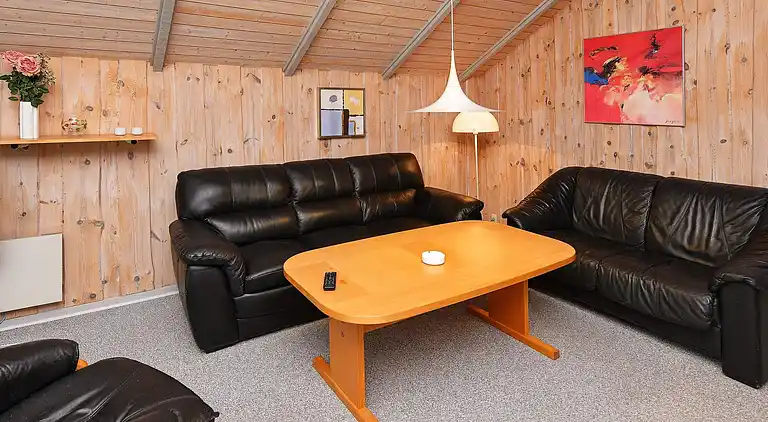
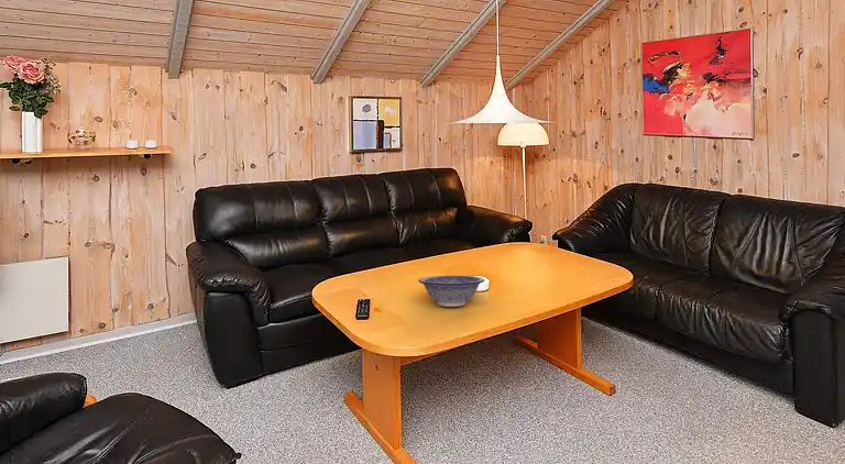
+ decorative bowl (451, 291)
